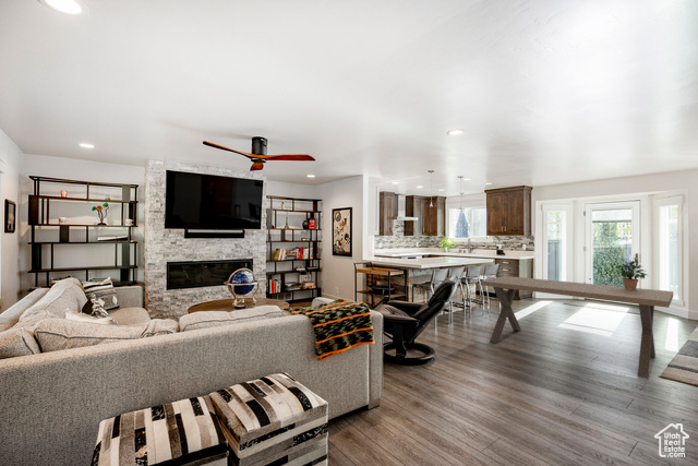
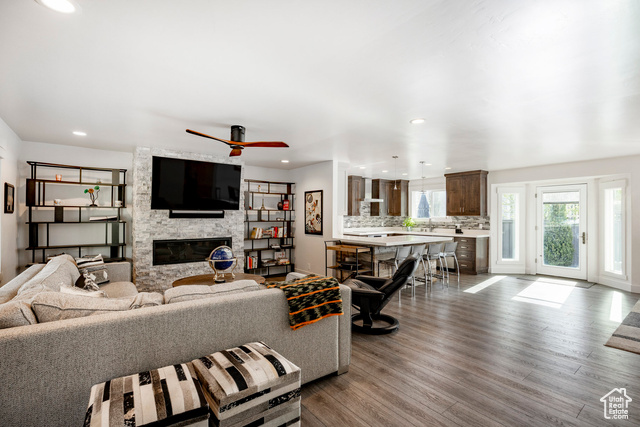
- dining table (574, 296)
- potted plant (627, 273)
